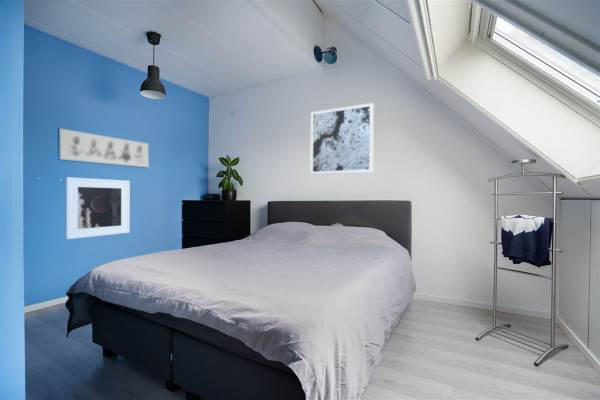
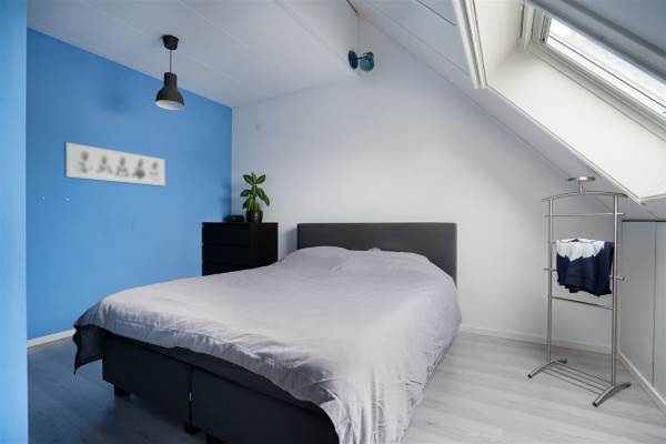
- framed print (100, 207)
- wall art (340, 140)
